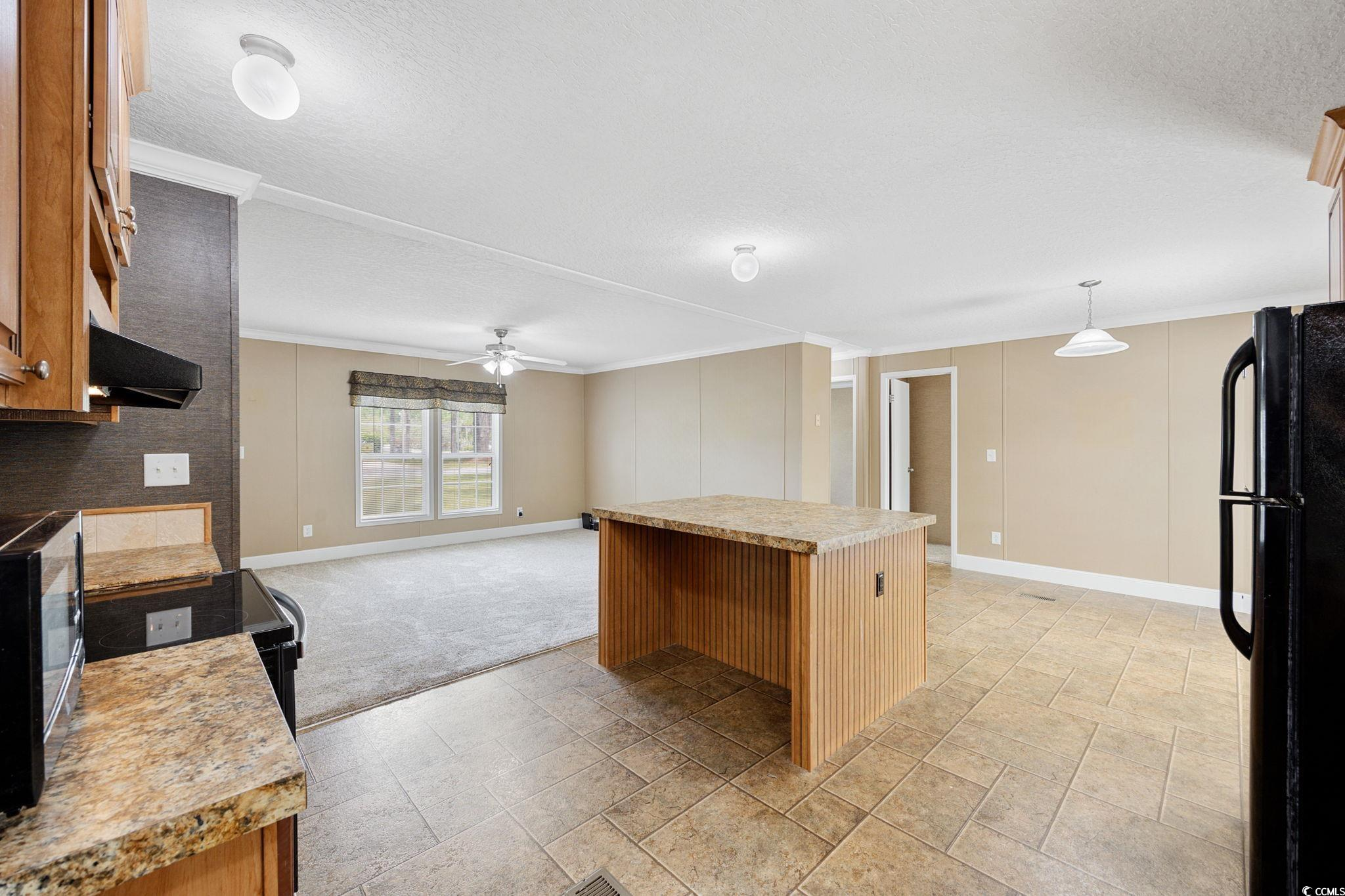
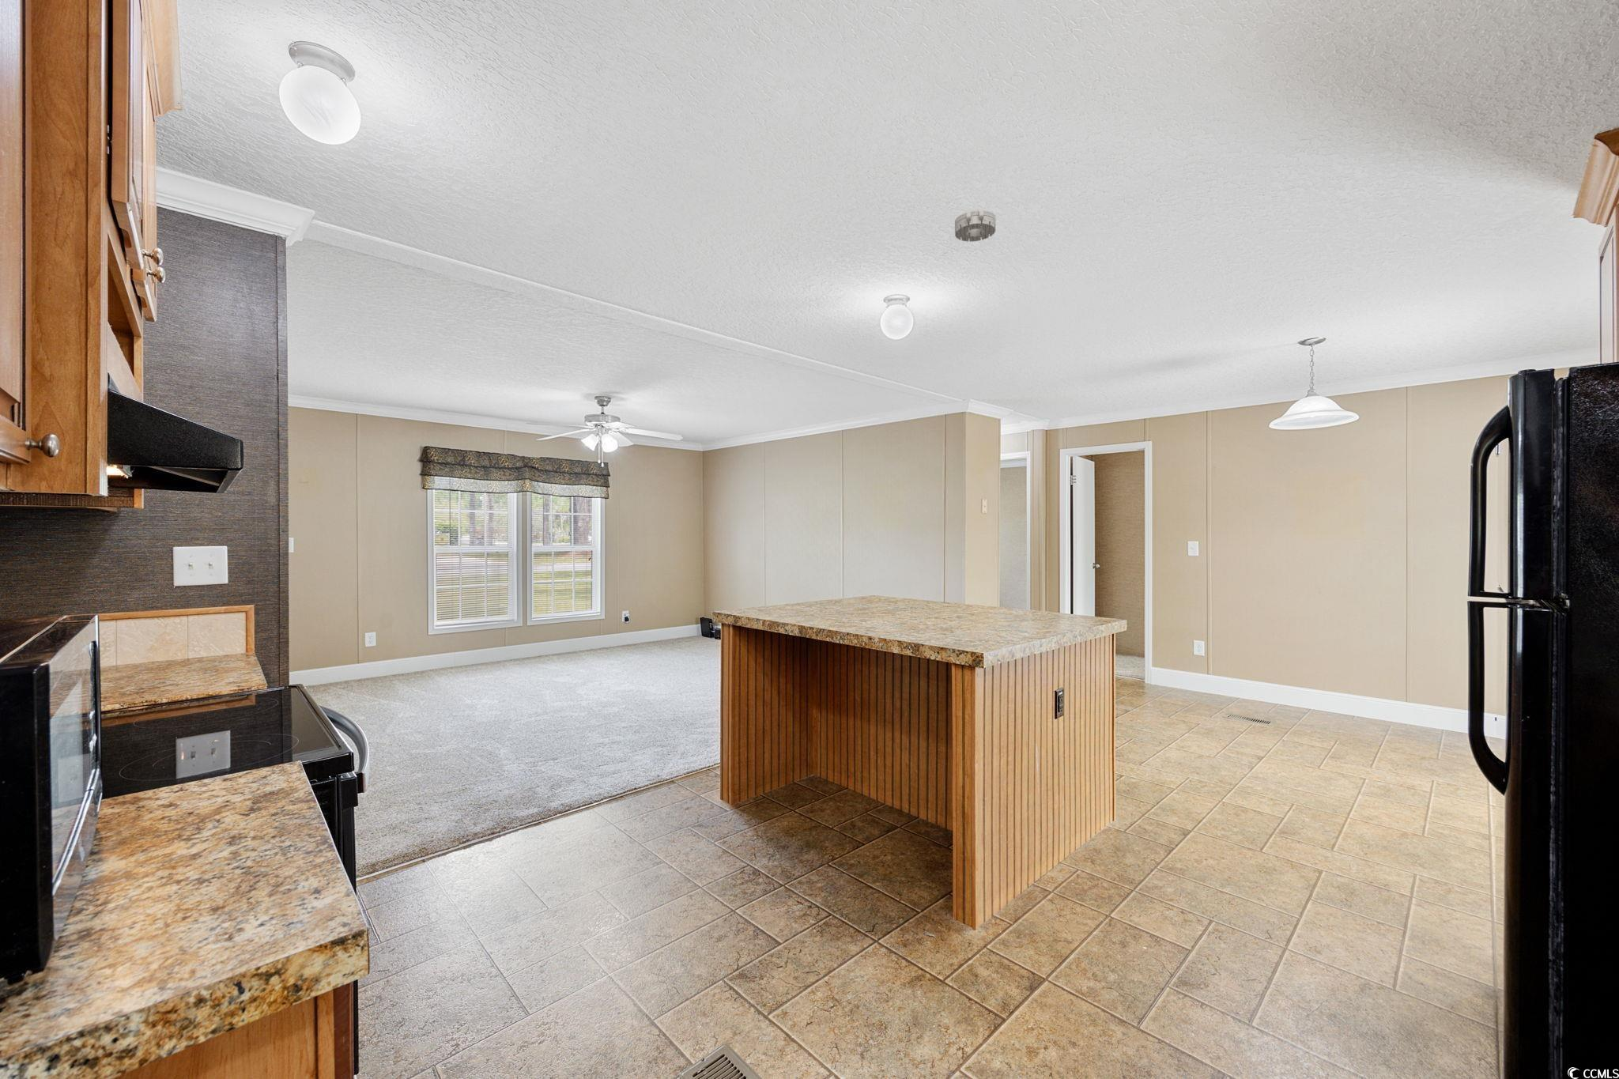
+ smoke detector (975, 224)
